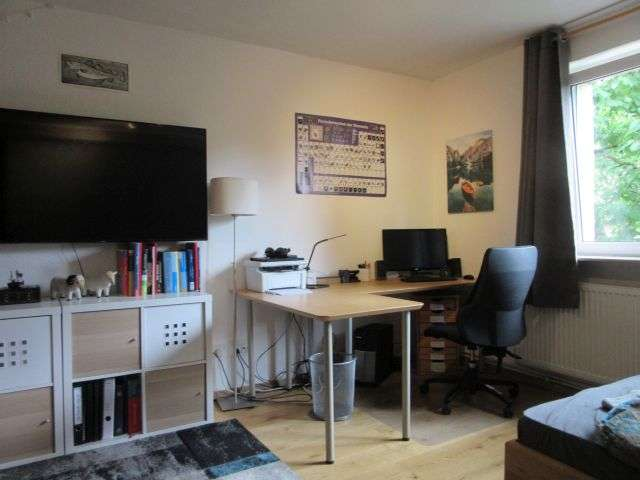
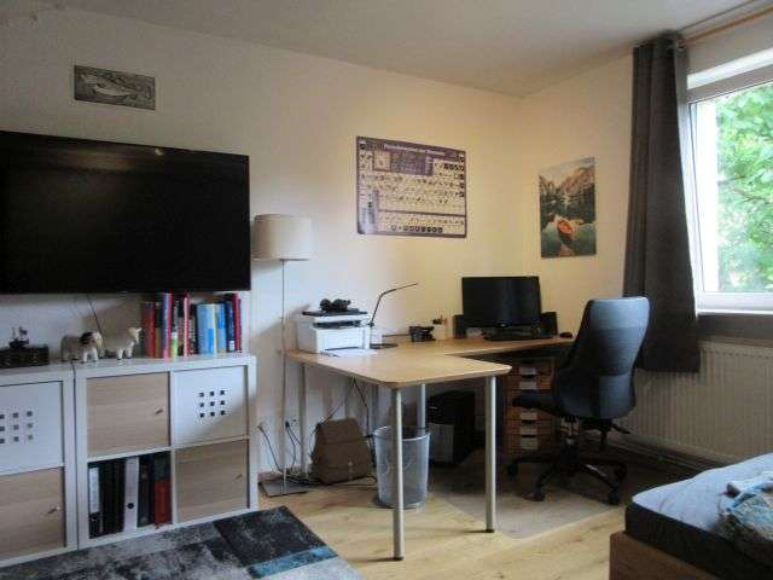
+ satchel (338, 447)
